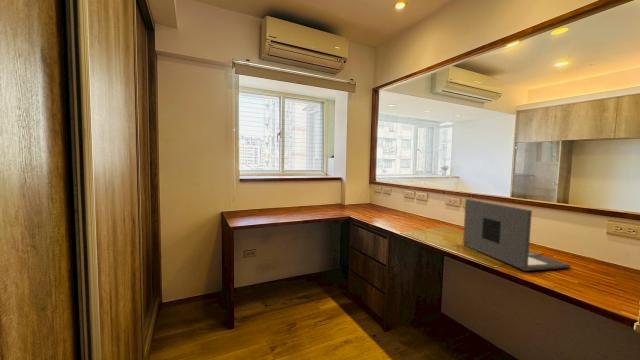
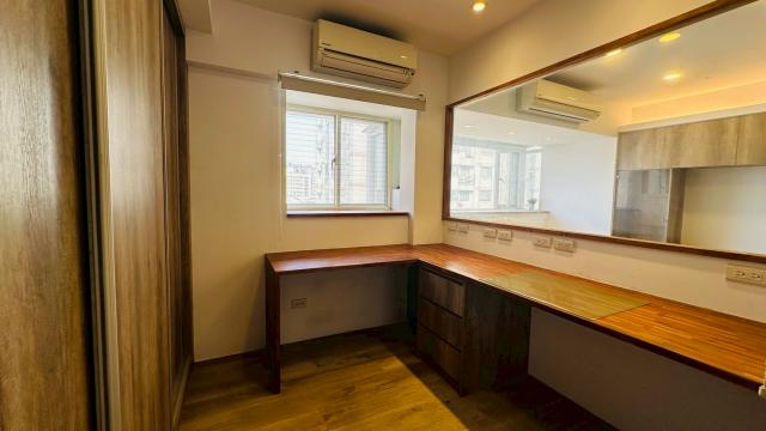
- laptop (512, 229)
